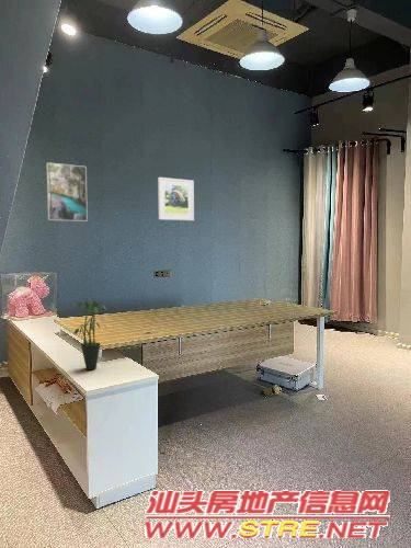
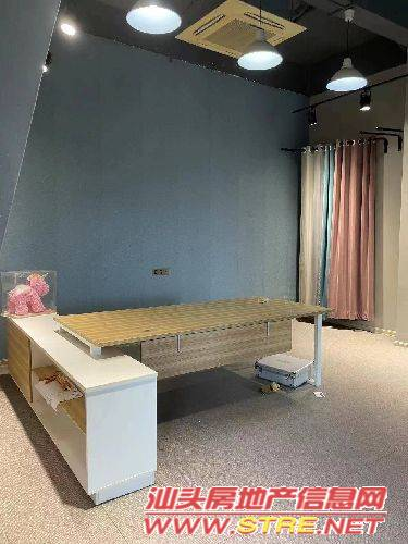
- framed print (176, 199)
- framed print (67, 192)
- potted plant (90, 333)
